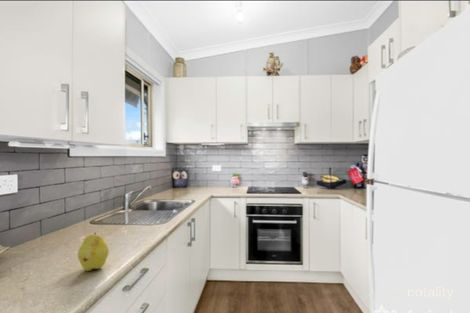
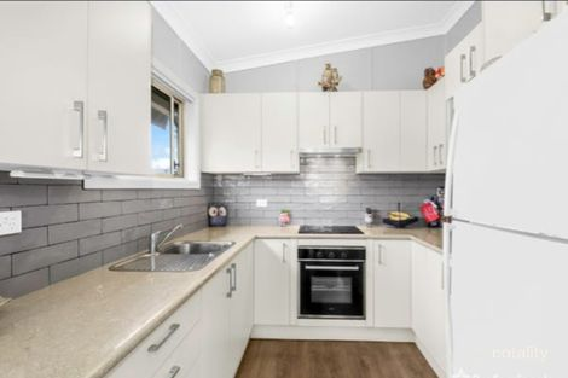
- fruit (93, 251)
